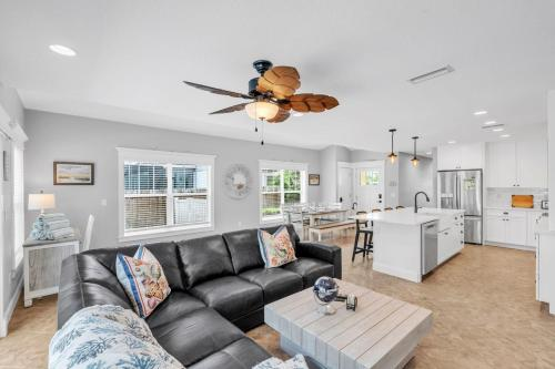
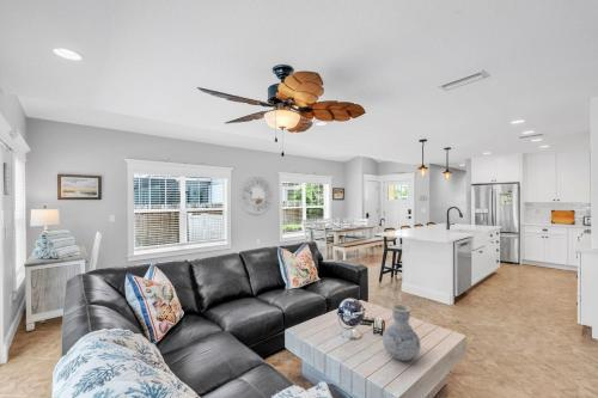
+ vase (401, 331)
